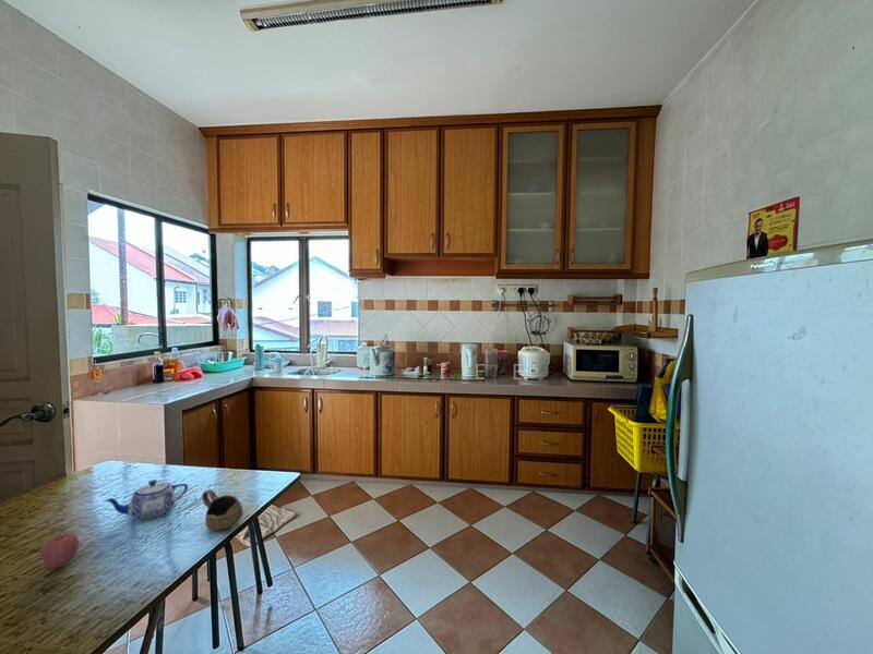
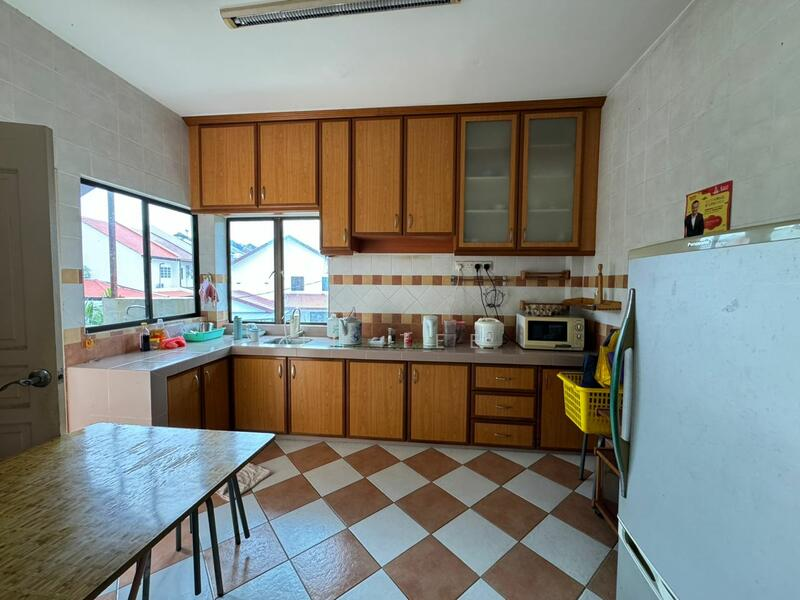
- cup (223, 507)
- teapot (148, 497)
- fruit (60, 549)
